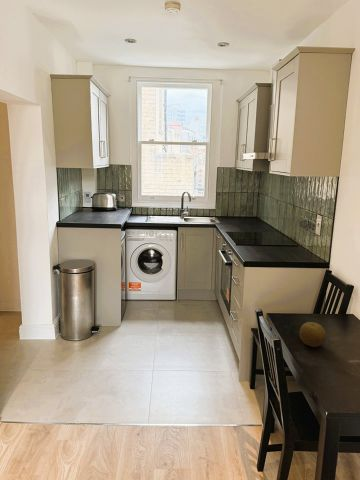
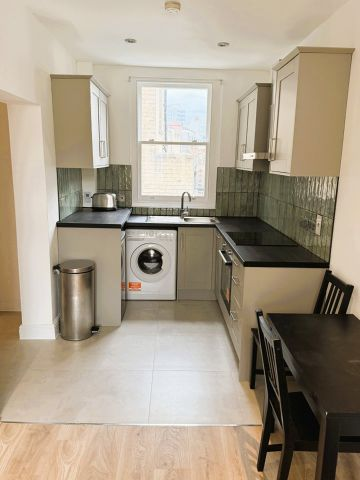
- fruit (312, 334)
